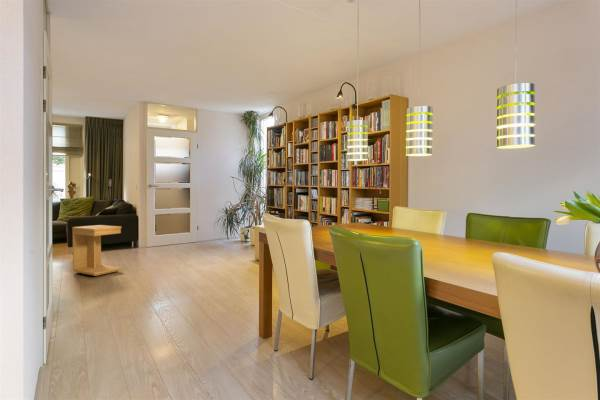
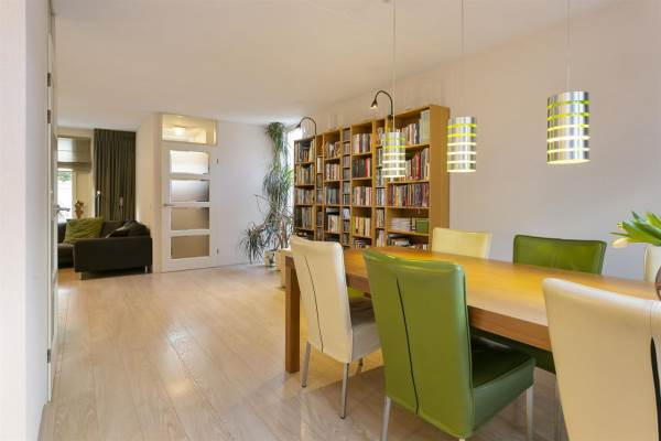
- side table (97, 249)
